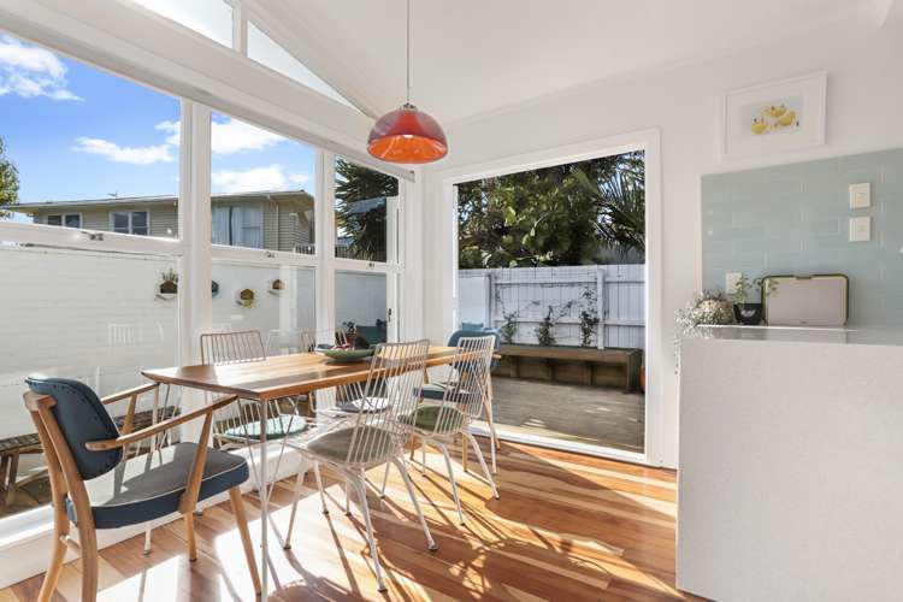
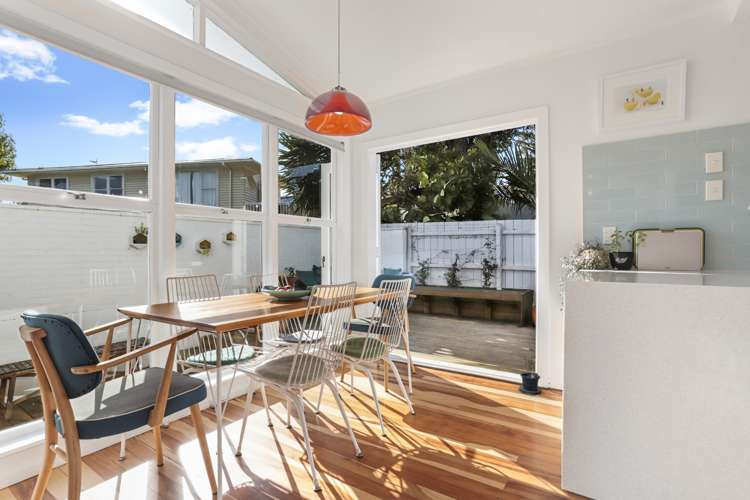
+ potted plant (528, 371)
